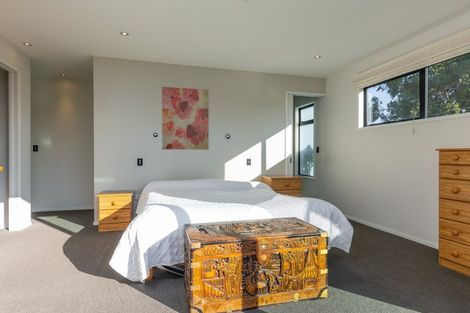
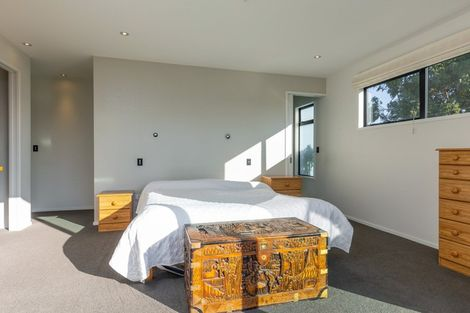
- wall art (185, 119)
